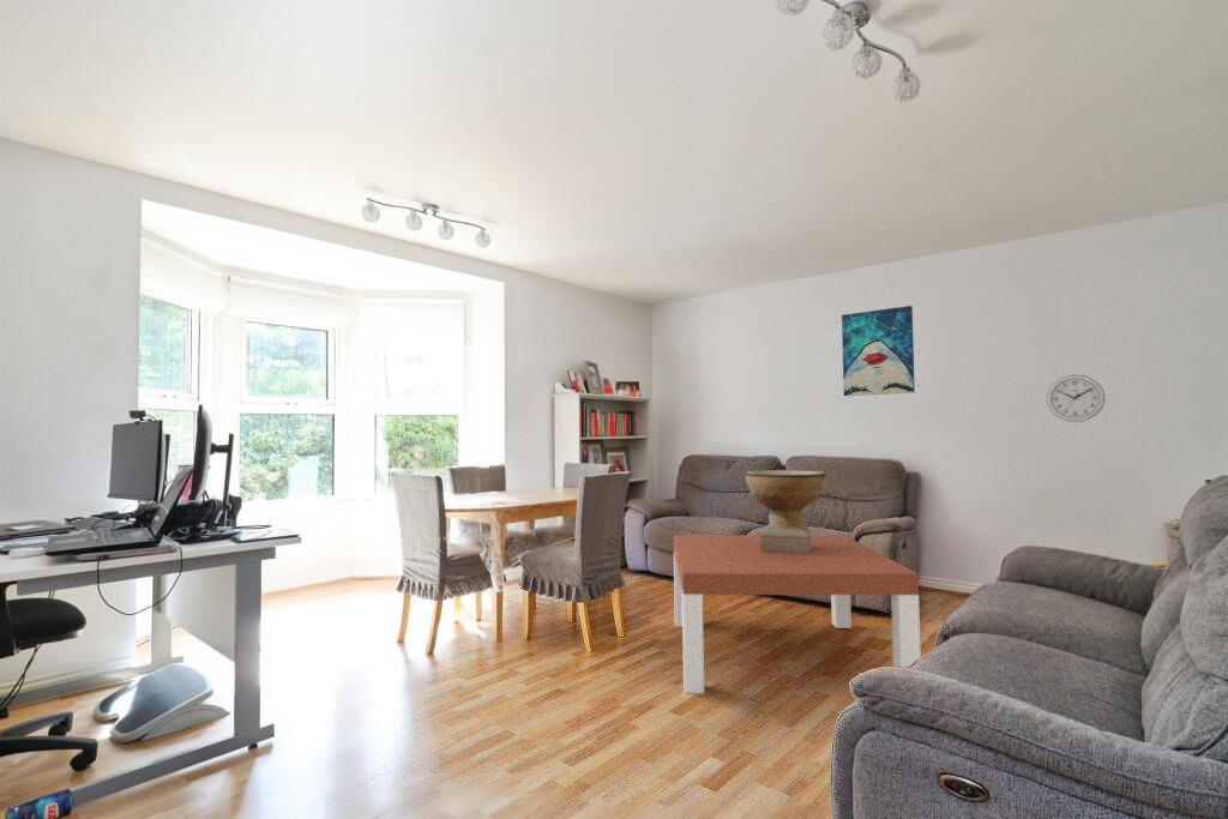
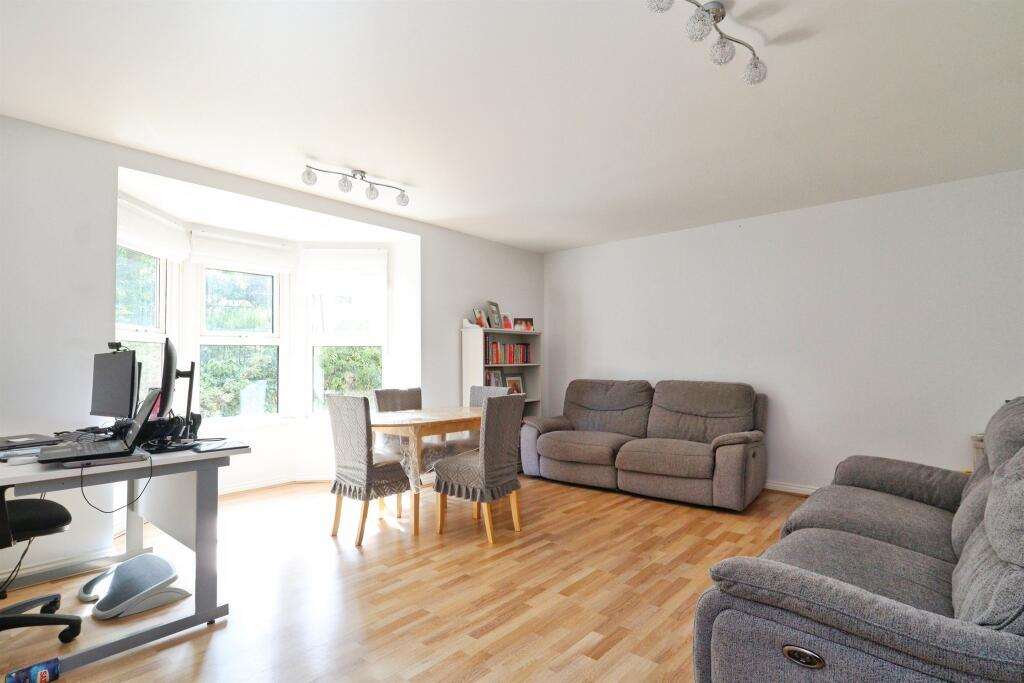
- coffee table (776, 594)
- decorative bowl (785, 510)
- wall art (877, 351)
- wall clock (1074, 398)
